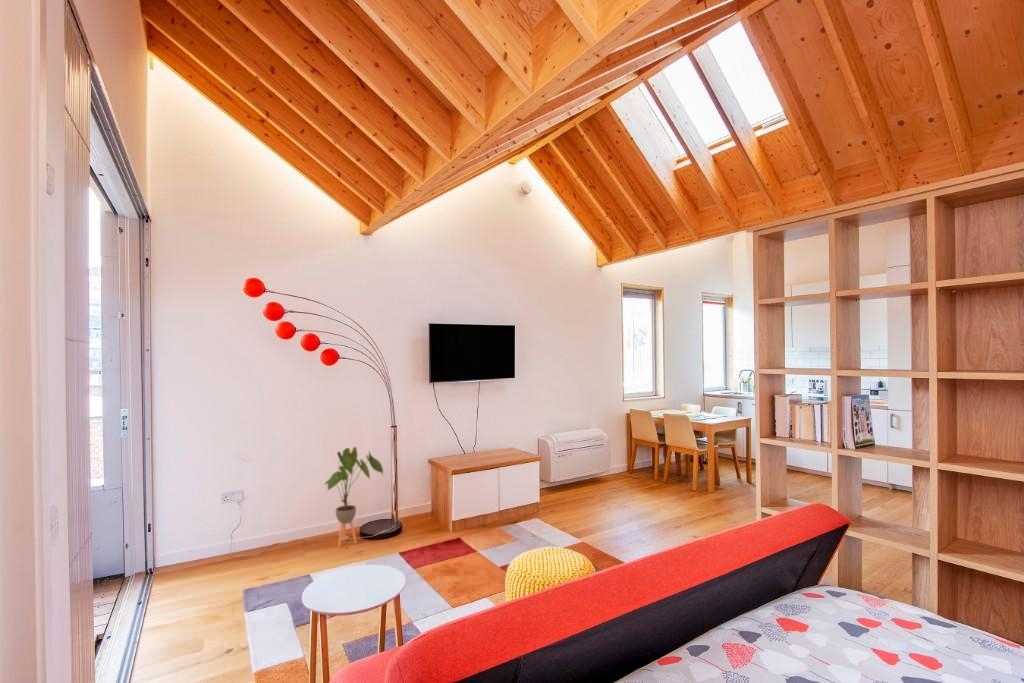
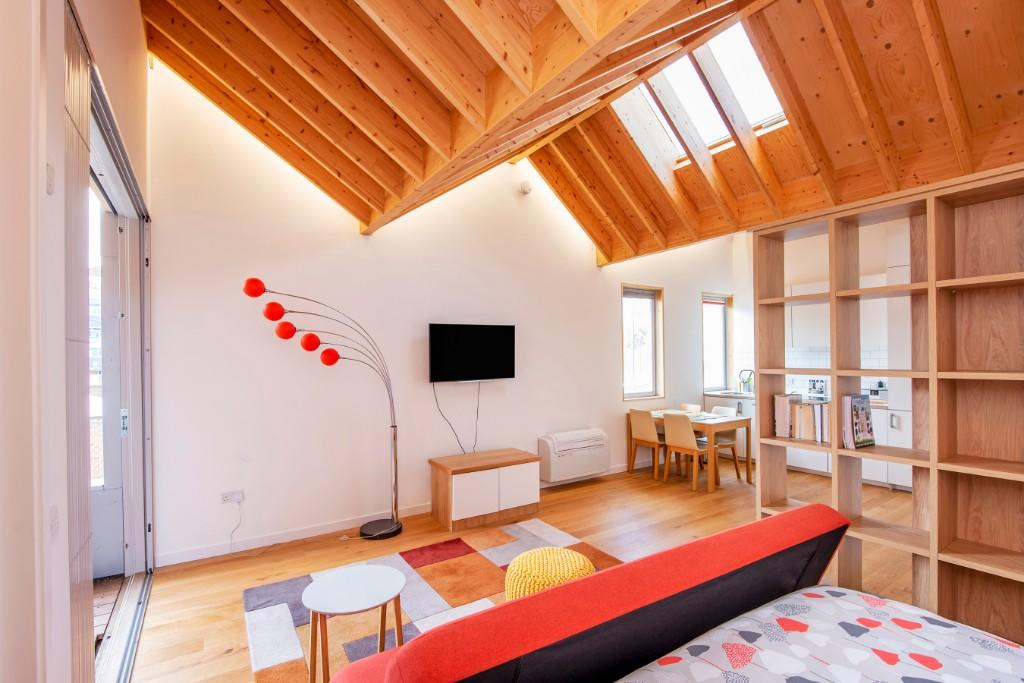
- house plant (348, 495)
